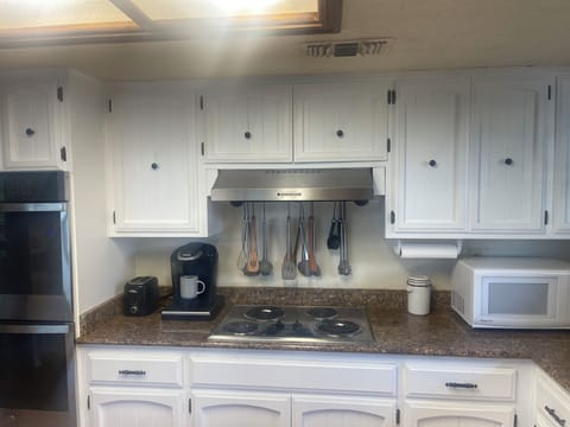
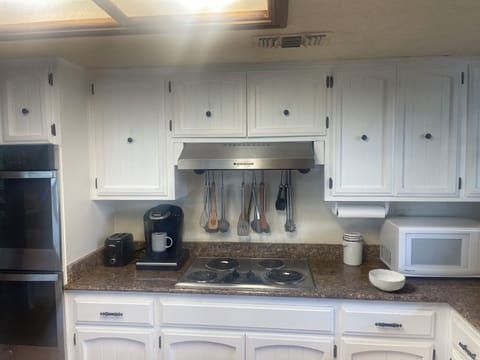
+ cereal bowl (386, 281)
